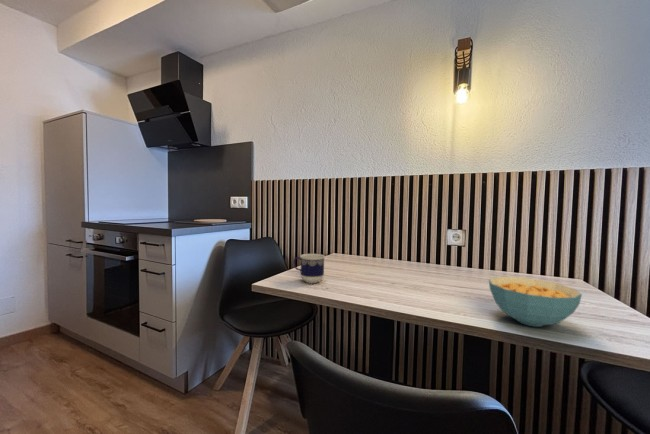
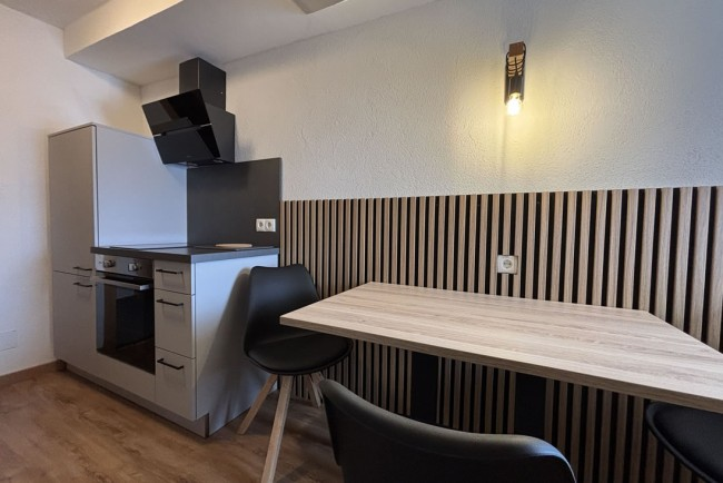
- cup (308, 268)
- cereal bowl (530, 304)
